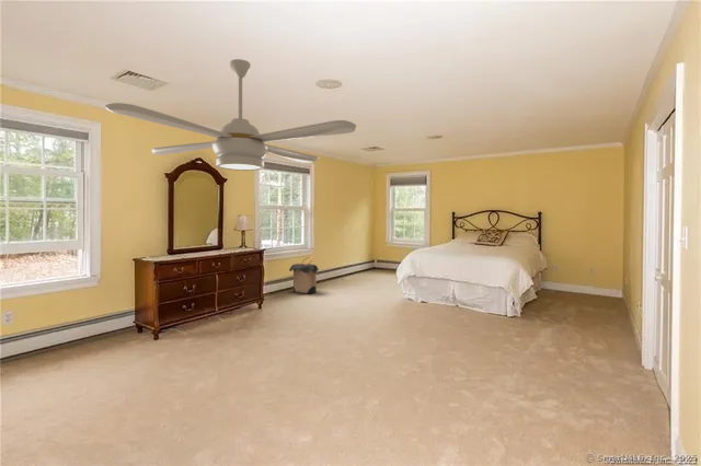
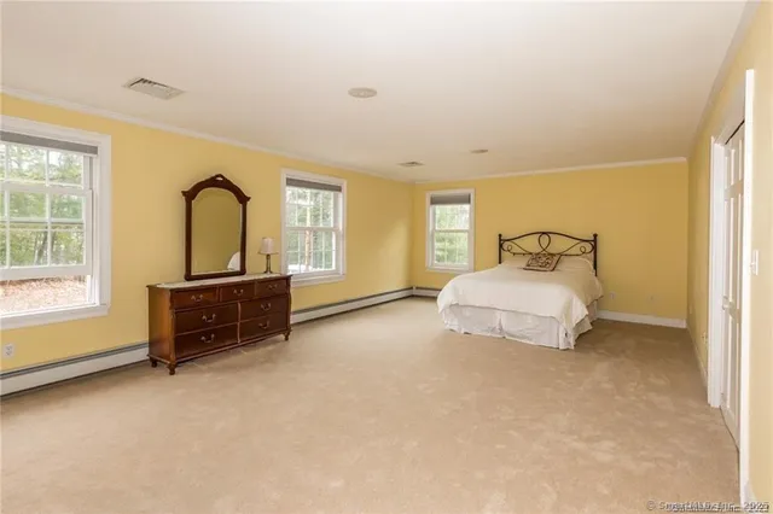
- laundry hamper (303, 273)
- ceiling fan (240, 115)
